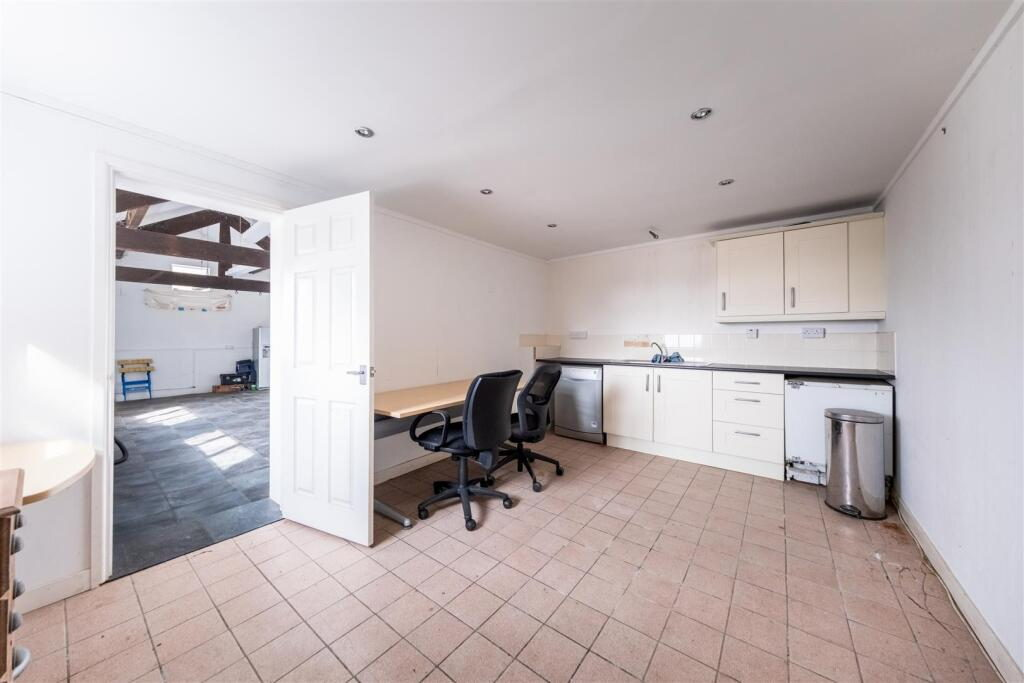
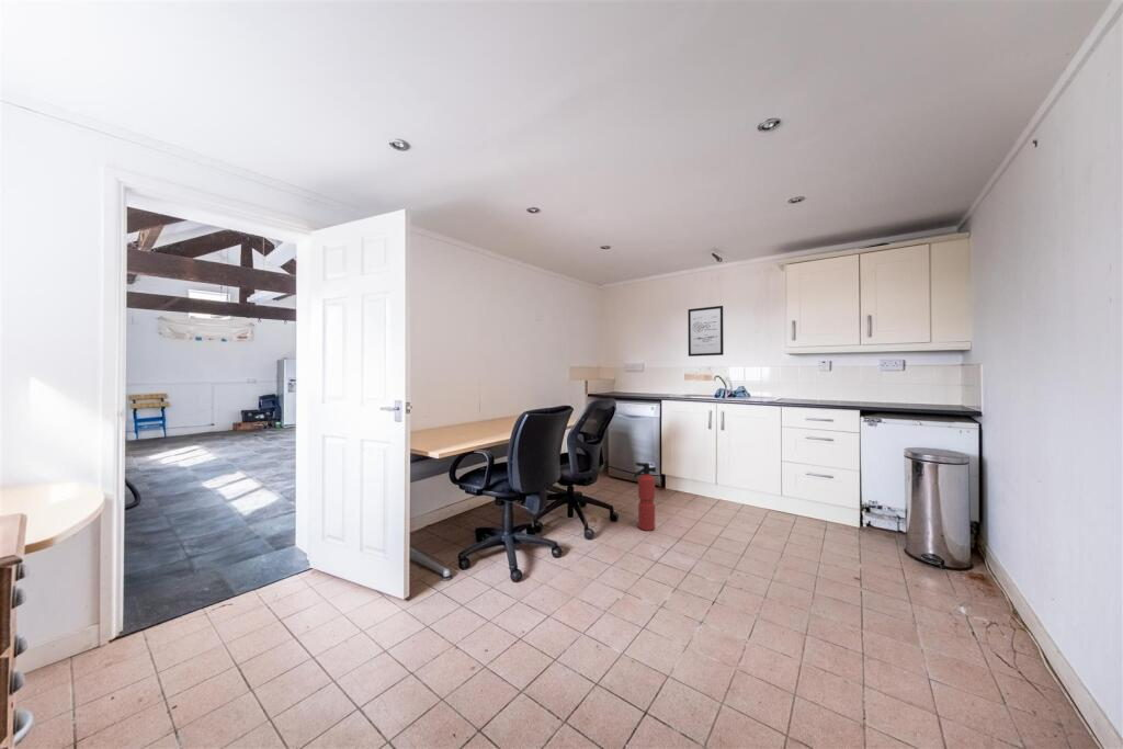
+ wall art (705, 331)
+ fire extinguisher (645, 495)
